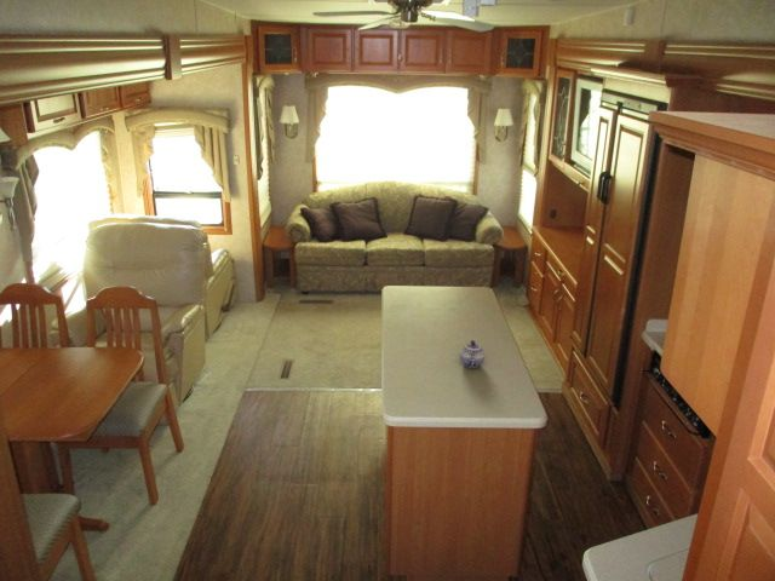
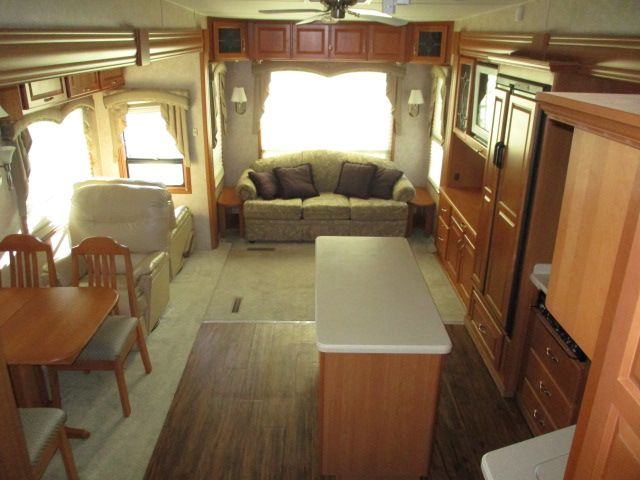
- teapot (472, 353)
